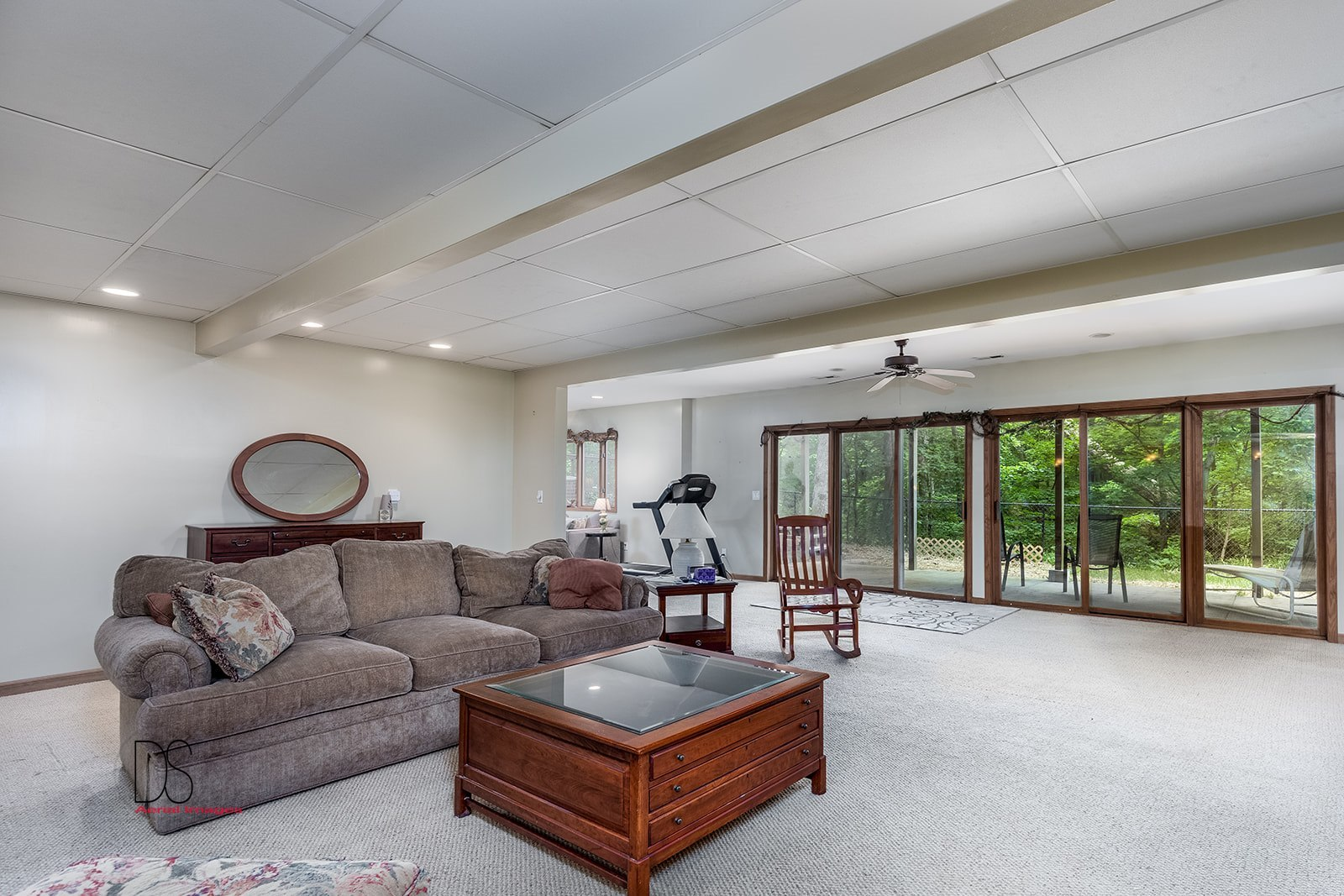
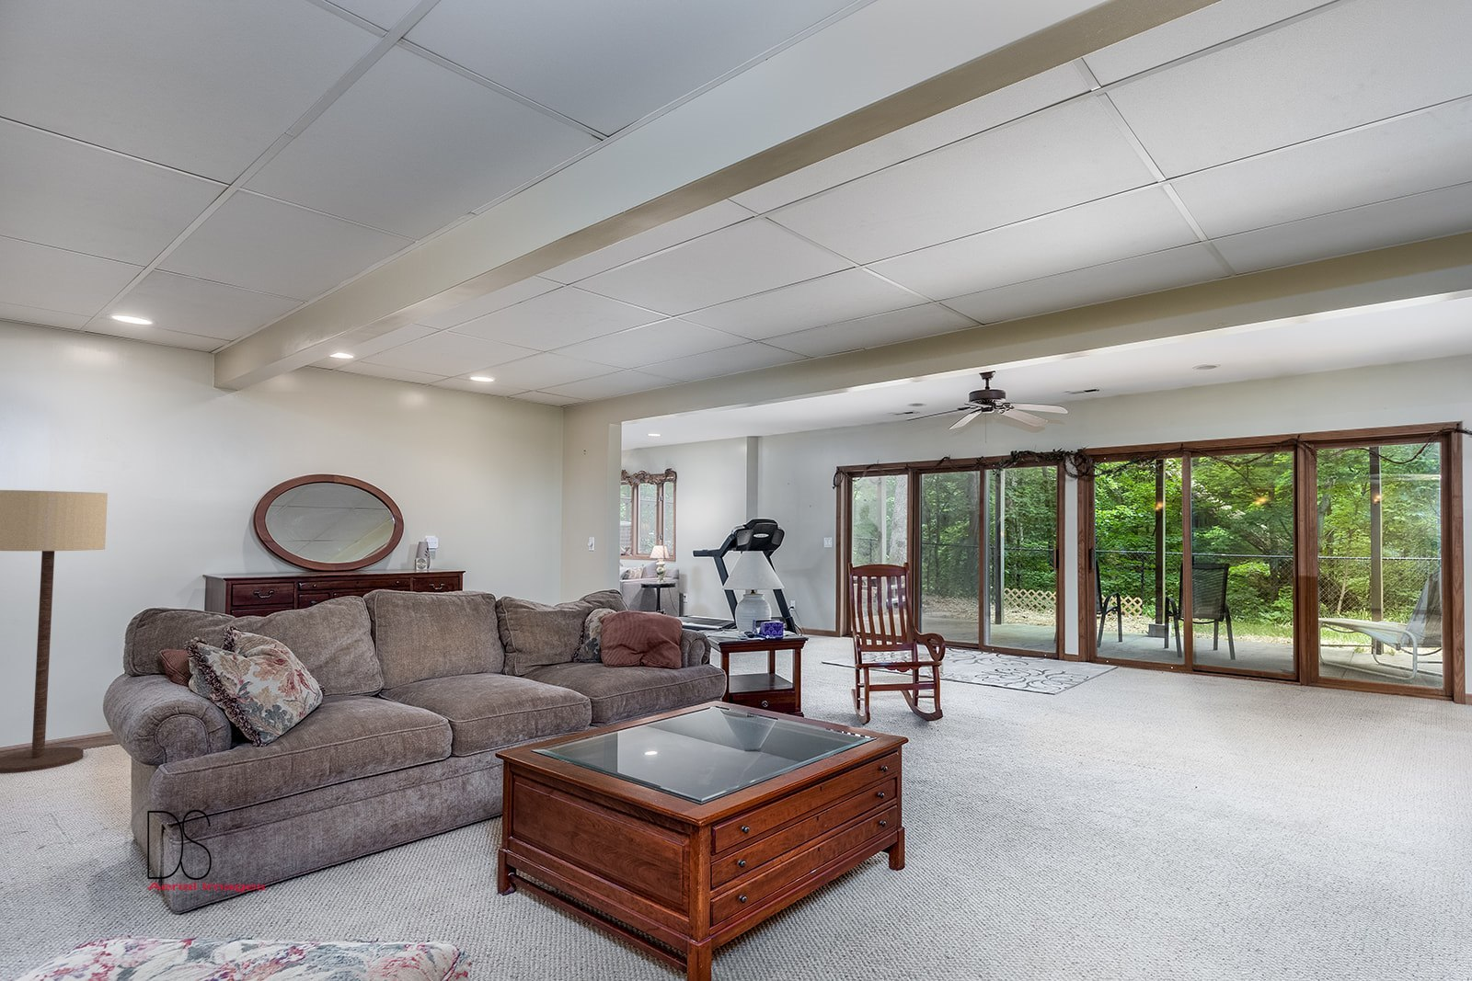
+ floor lamp (44, 626)
